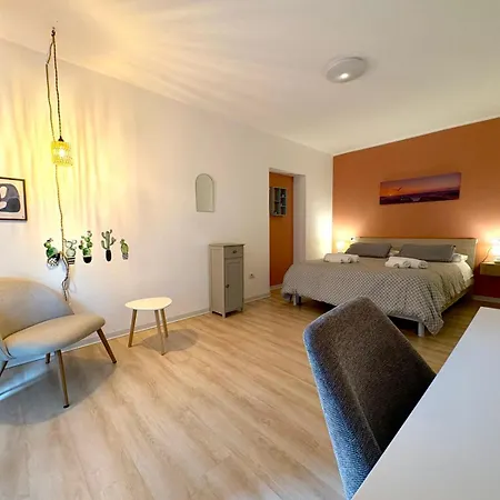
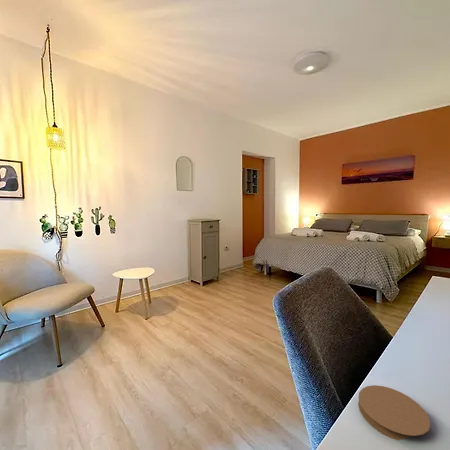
+ coaster (391, 411)
